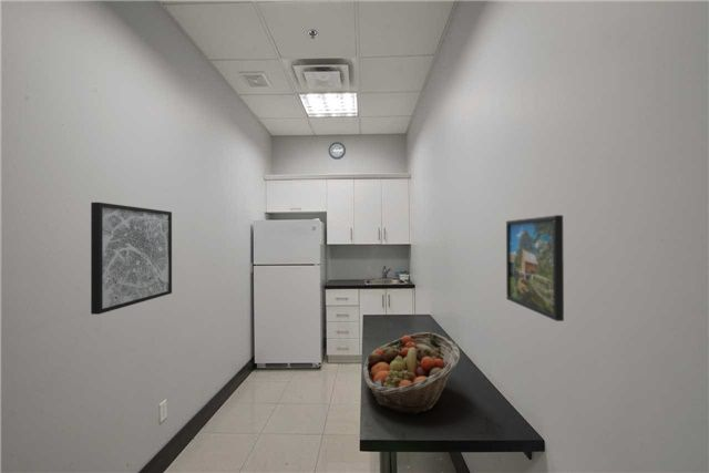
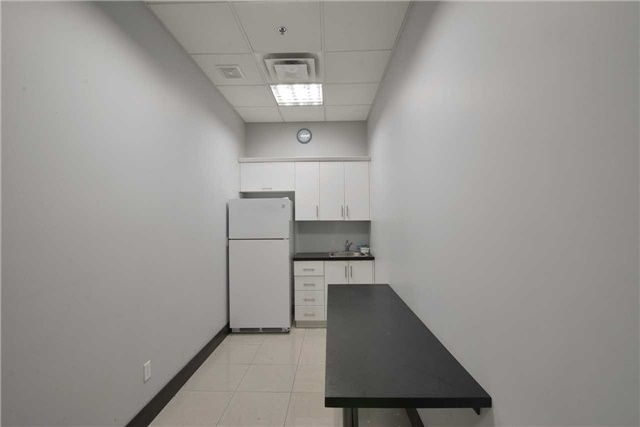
- wall art (137, 255)
- fruit basket (409, 367)
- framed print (530, 263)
